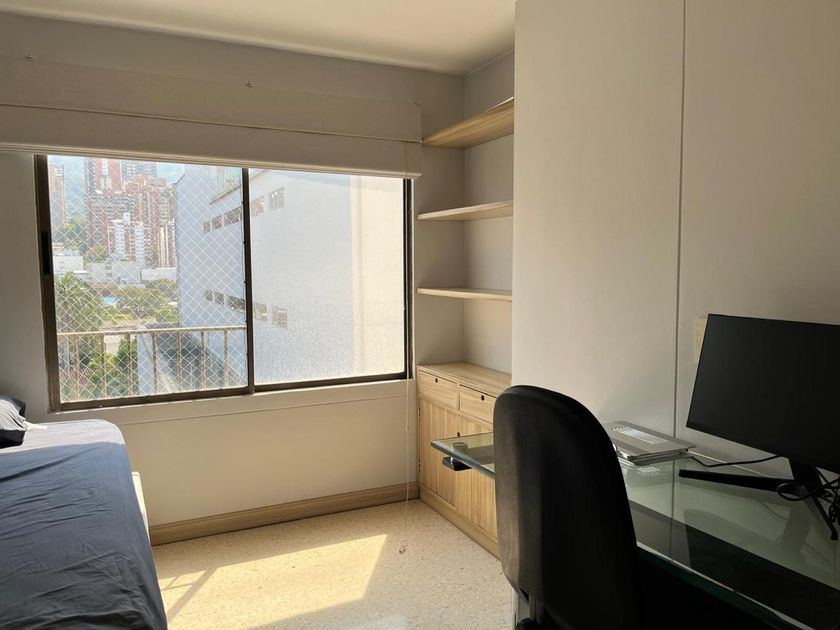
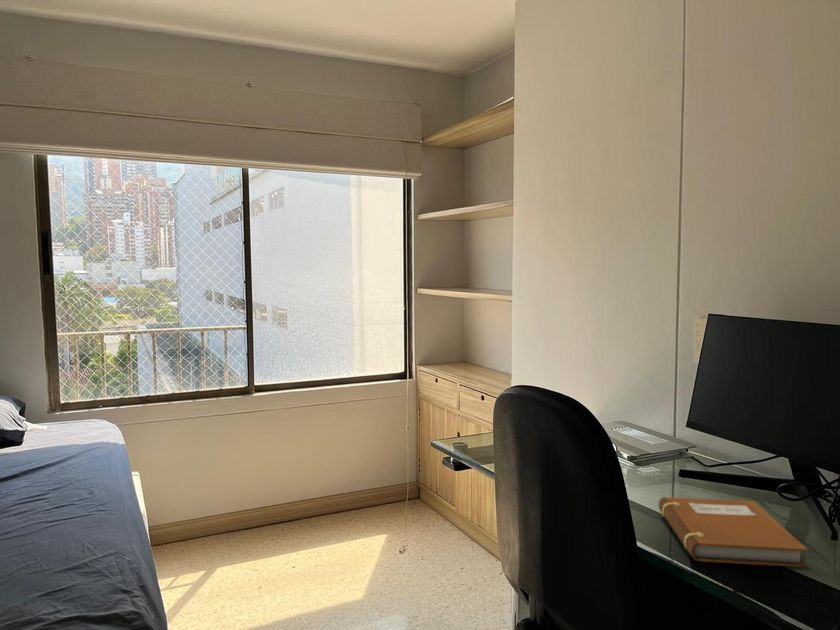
+ notebook (723, 526)
